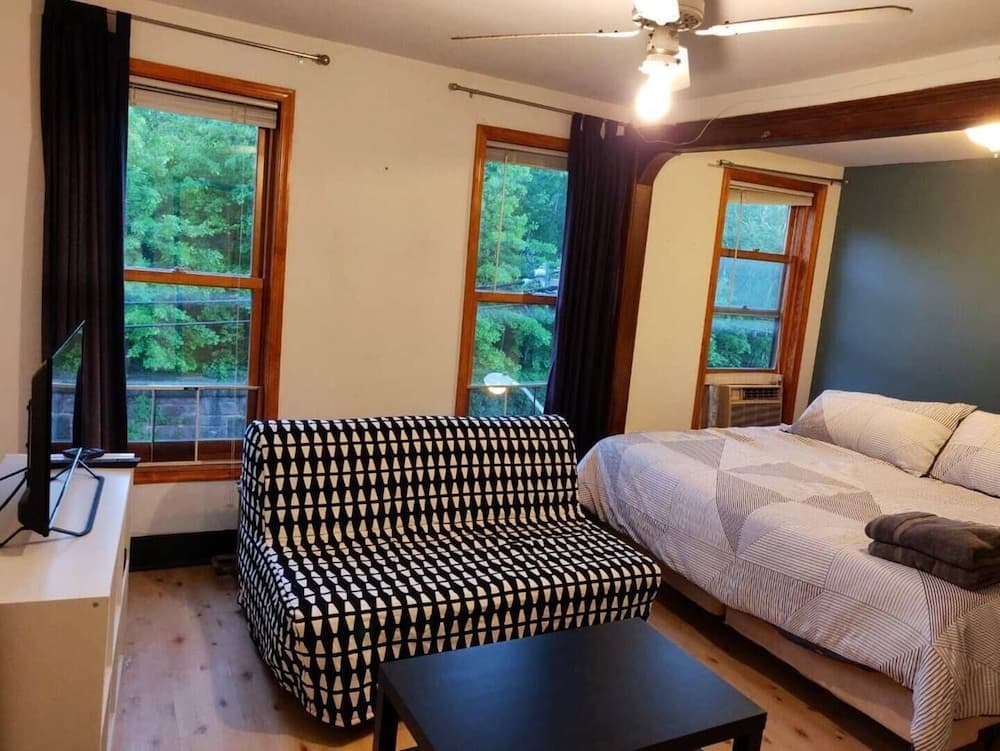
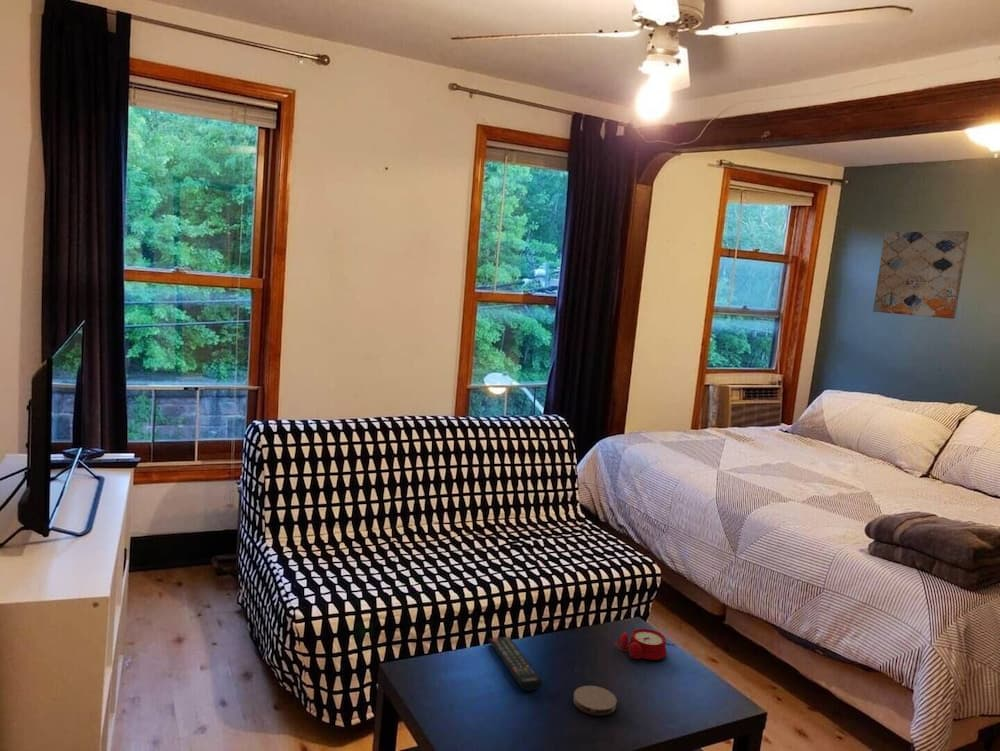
+ alarm clock (642, 644)
+ remote control (513, 661)
+ coaster (594, 700)
+ wall art (918, 273)
